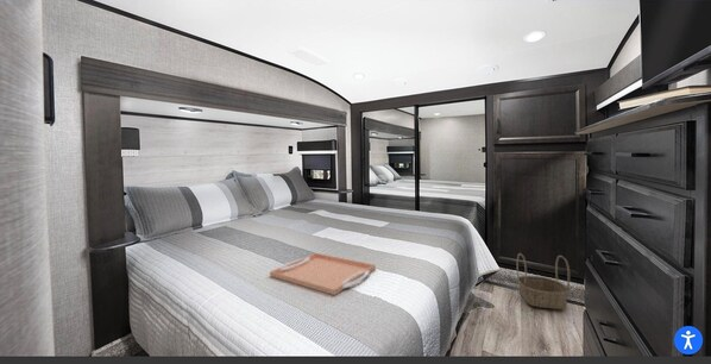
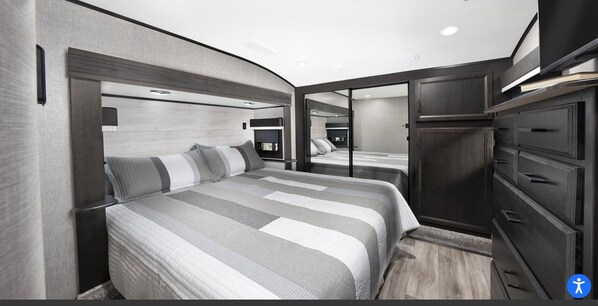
- basket (541, 278)
- serving tray (323, 270)
